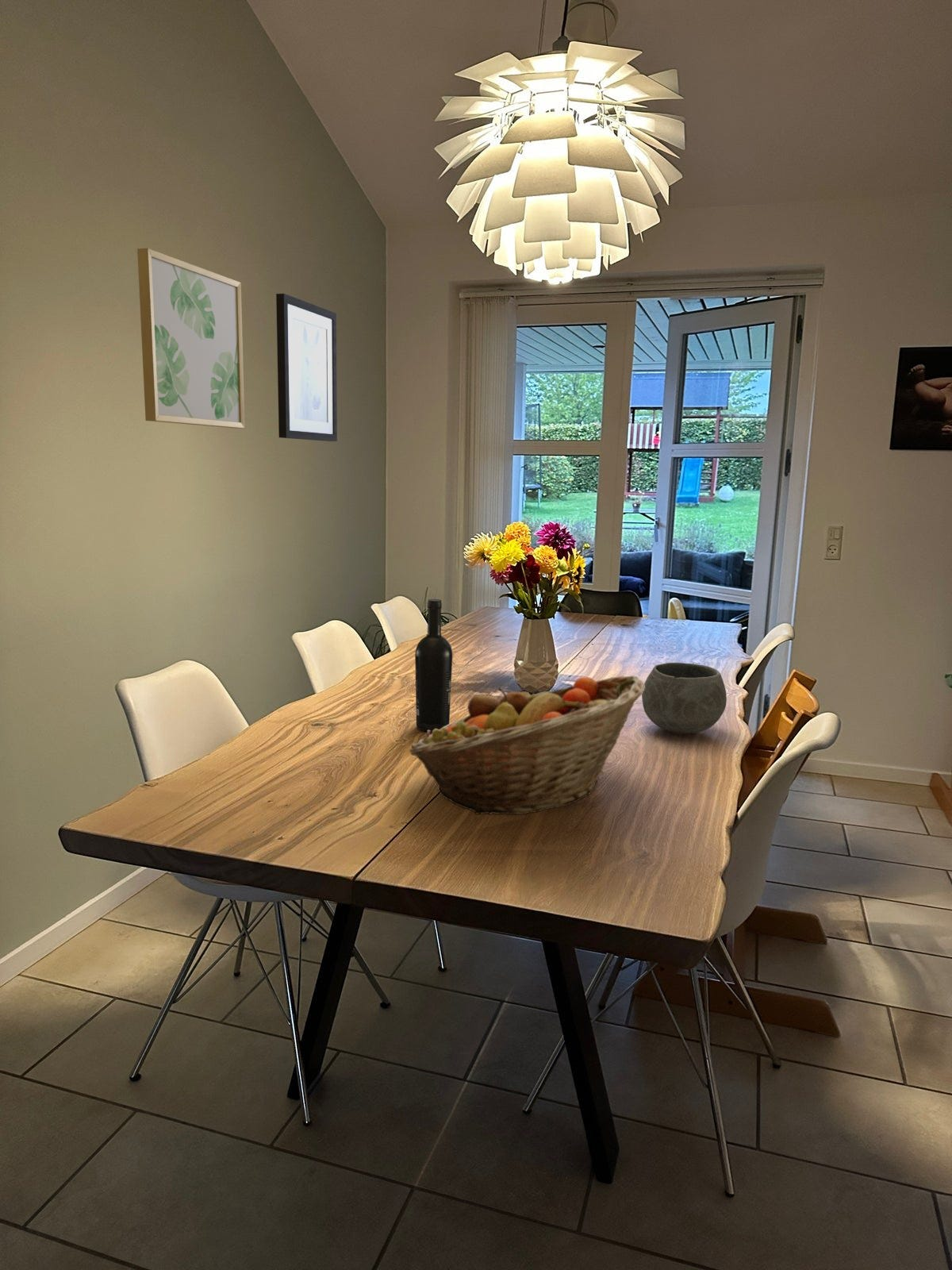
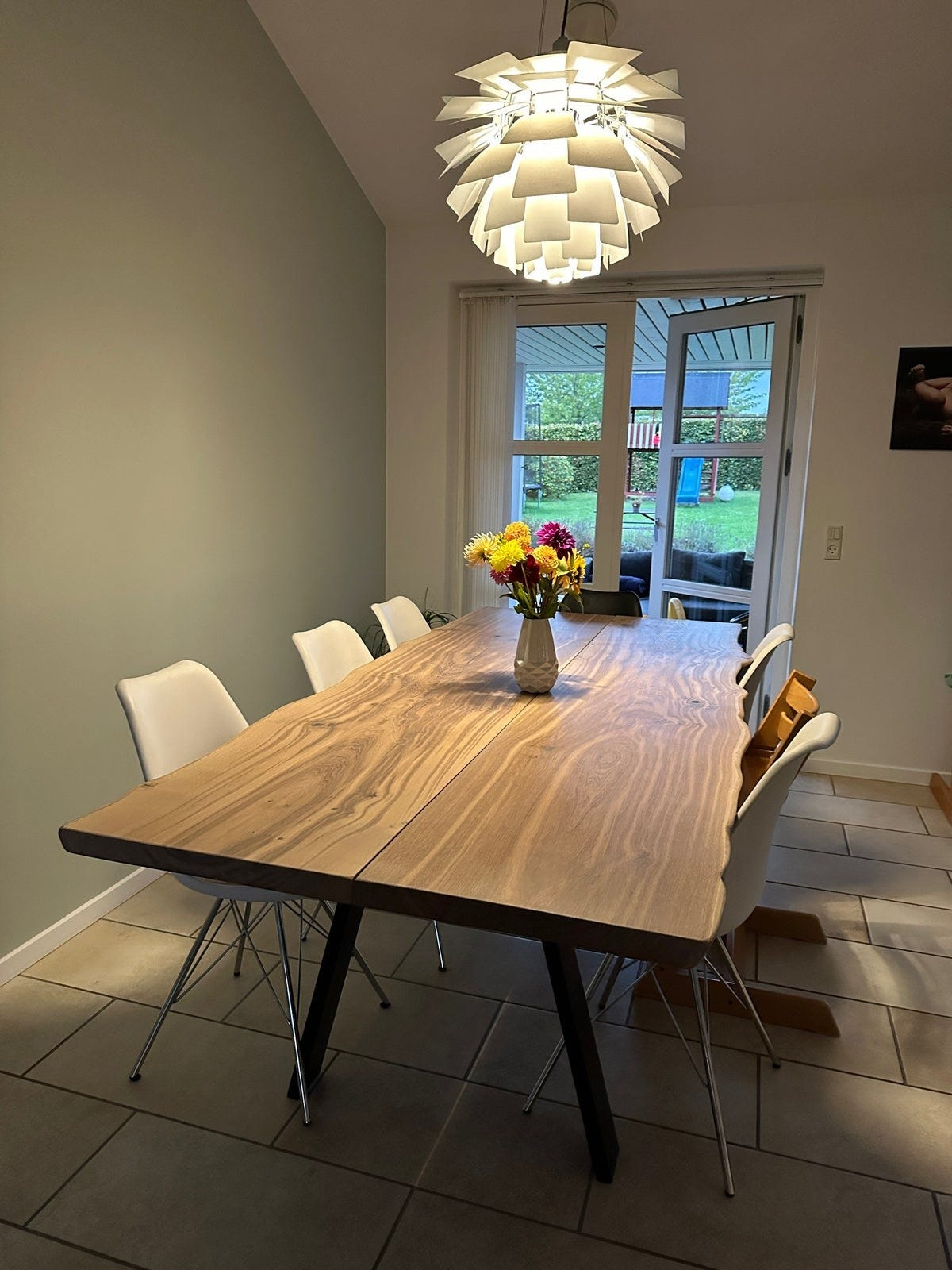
- fruit basket (531, 733)
- bowl (683, 699)
- wine bottle (433, 664)
- wall art (196, 347)
- wall art (309, 372)
